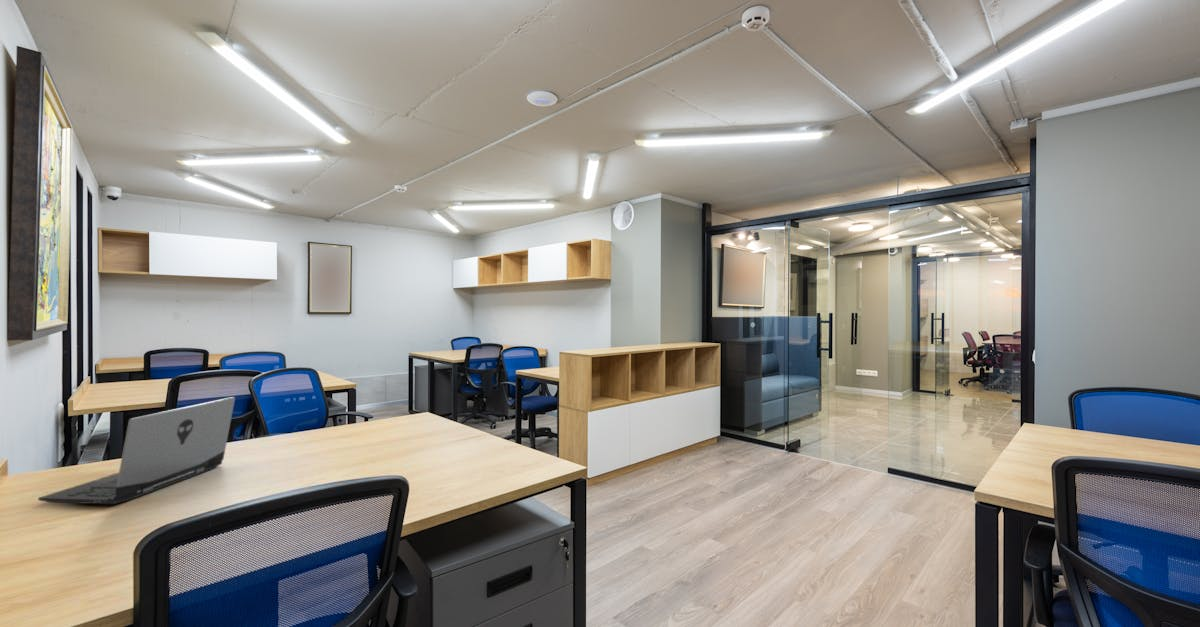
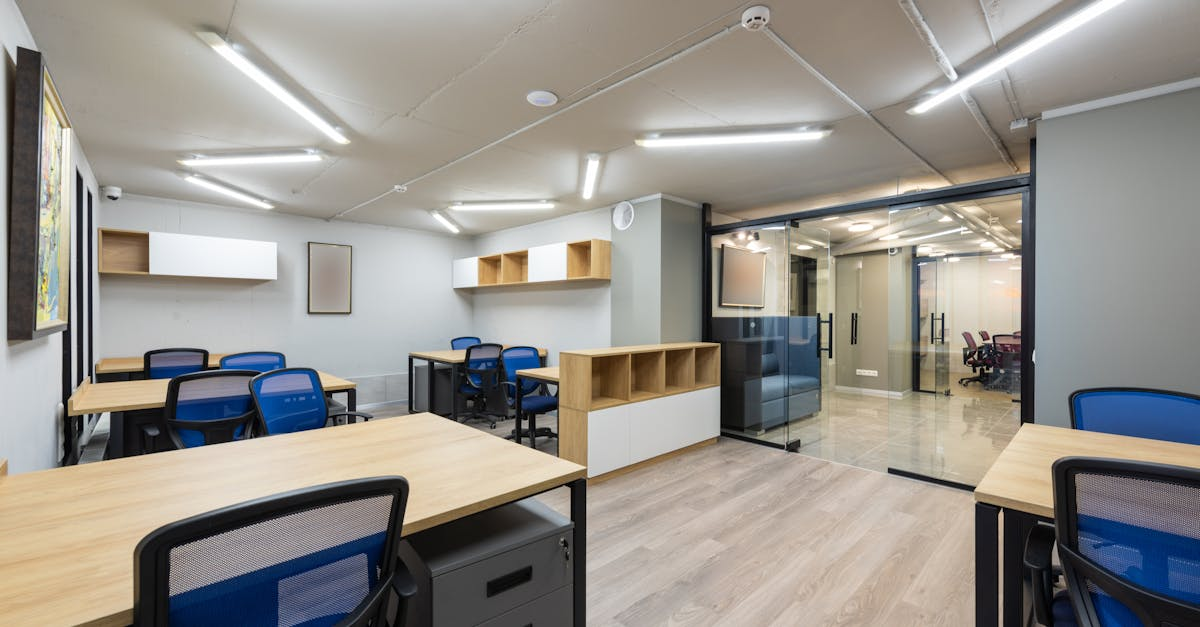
- laptop (147, 444)
